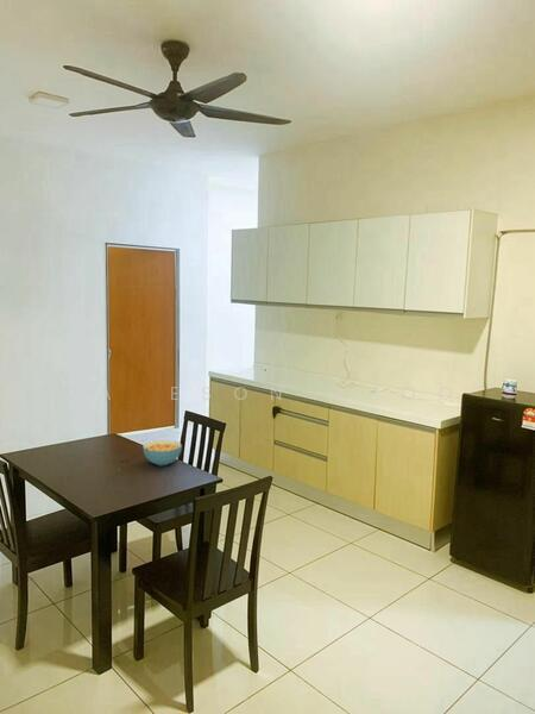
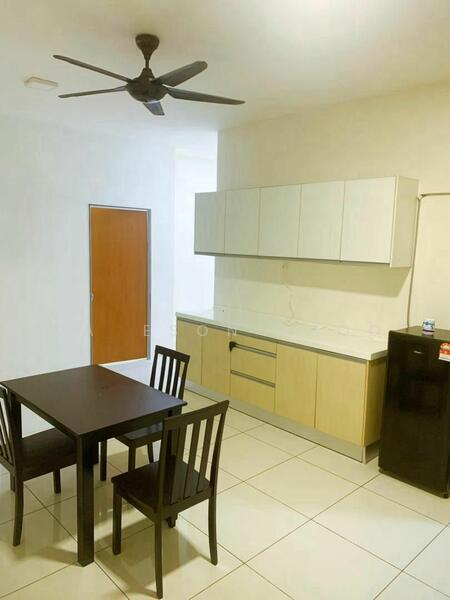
- cereal bowl (162, 455)
